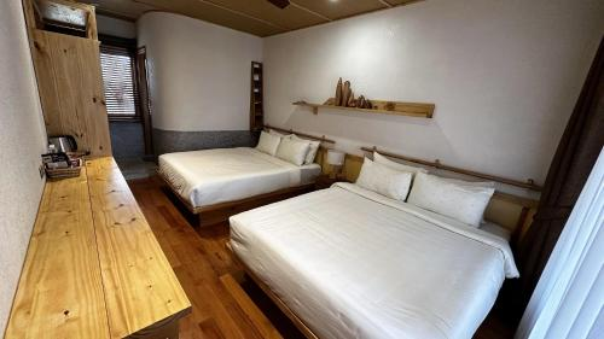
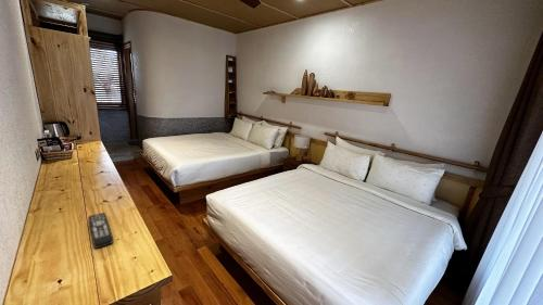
+ remote control (100, 228)
